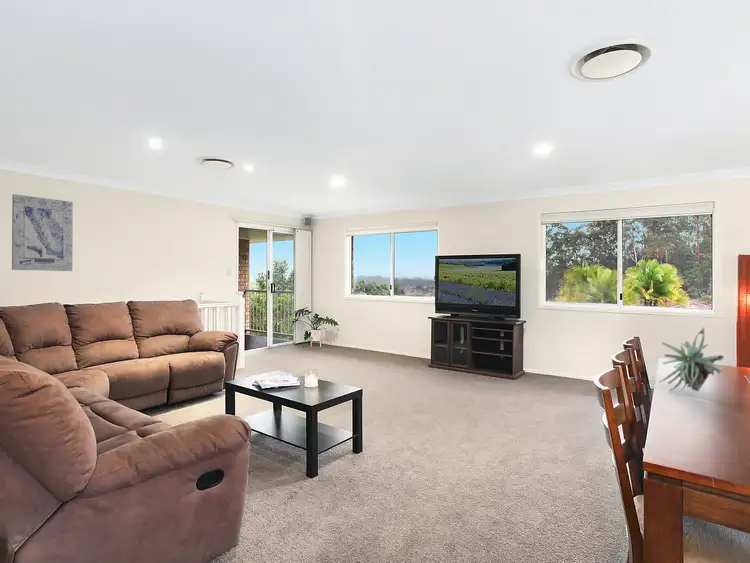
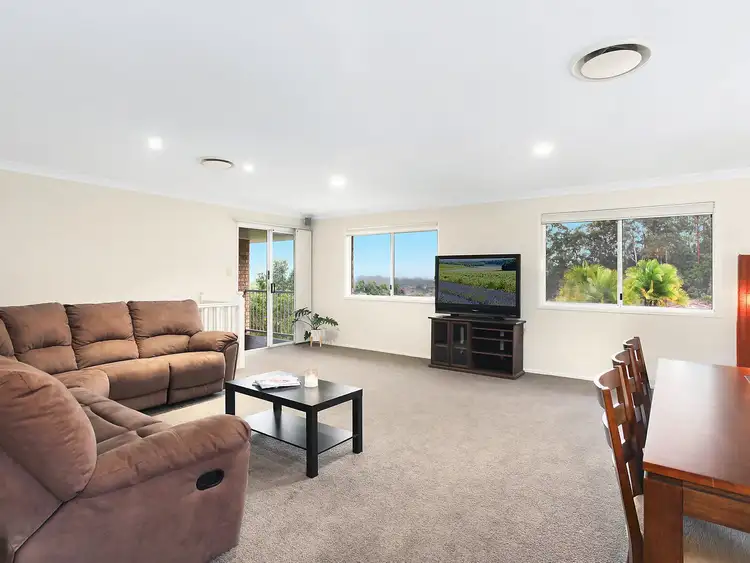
- wall art (43, 234)
- plant (691, 359)
